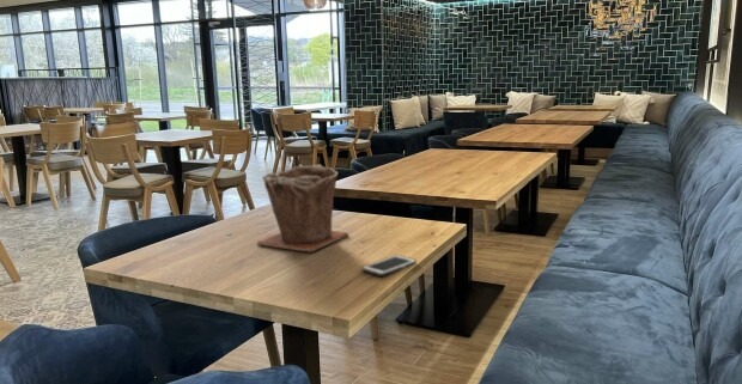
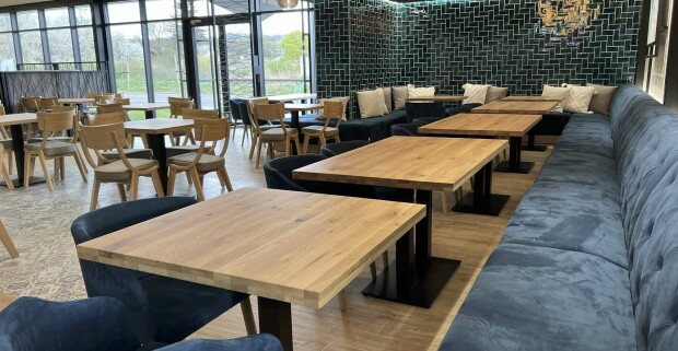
- cell phone (389, 264)
- plant pot (302, 205)
